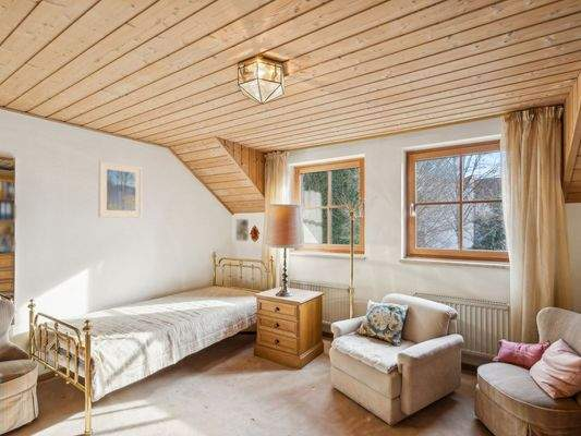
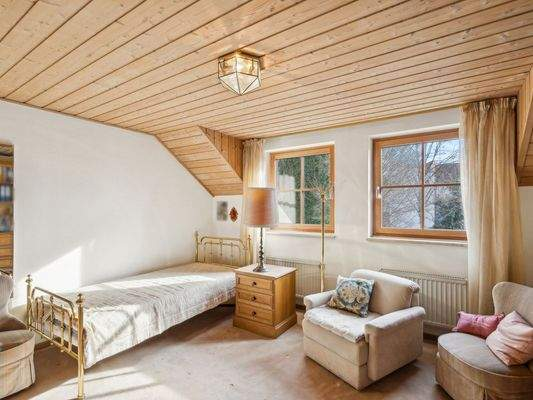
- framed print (121, 191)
